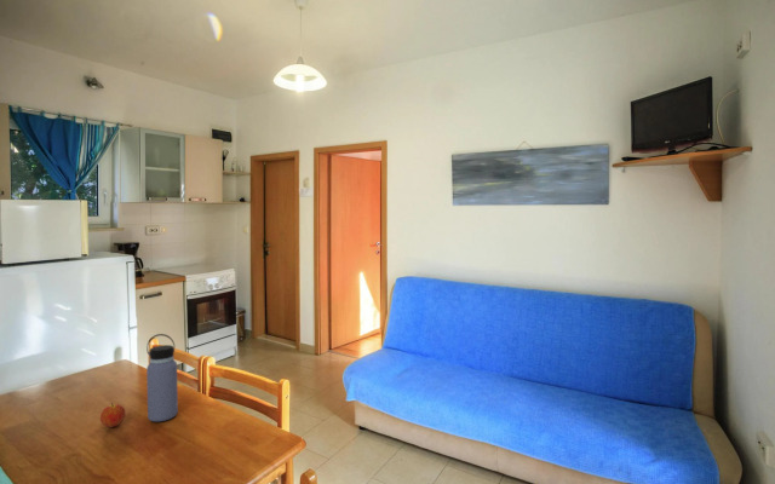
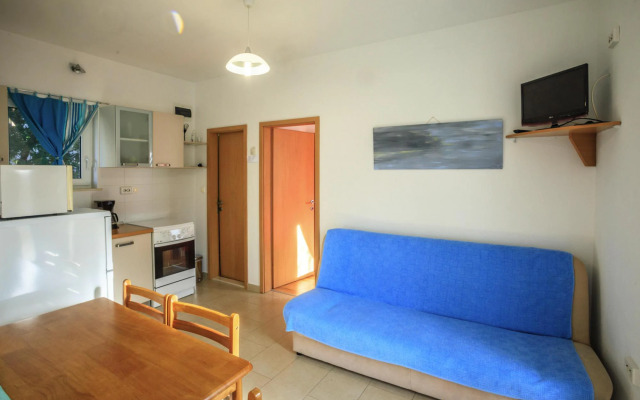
- fruit (113, 414)
- water bottle (161, 376)
